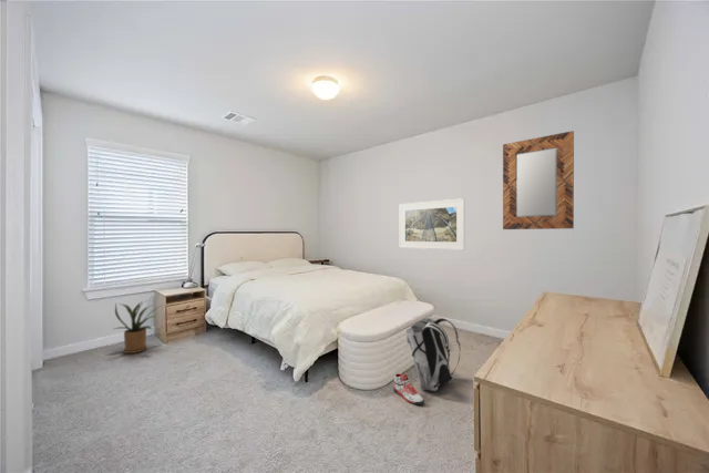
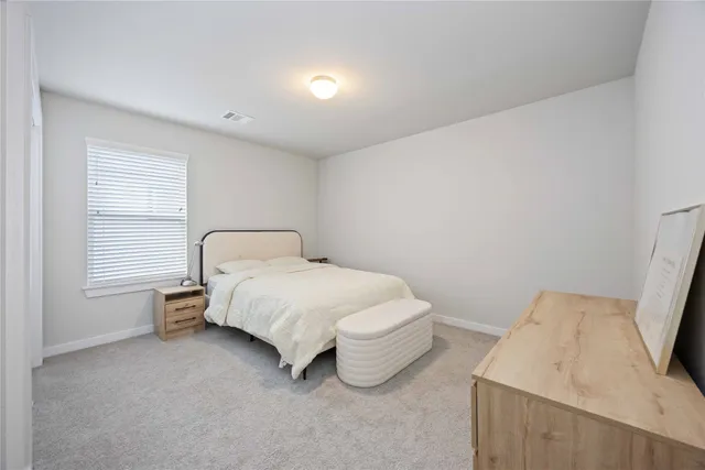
- backpack (432, 351)
- sneaker (408, 387)
- home mirror (535, 183)
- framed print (429, 225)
- house plant (138, 323)
